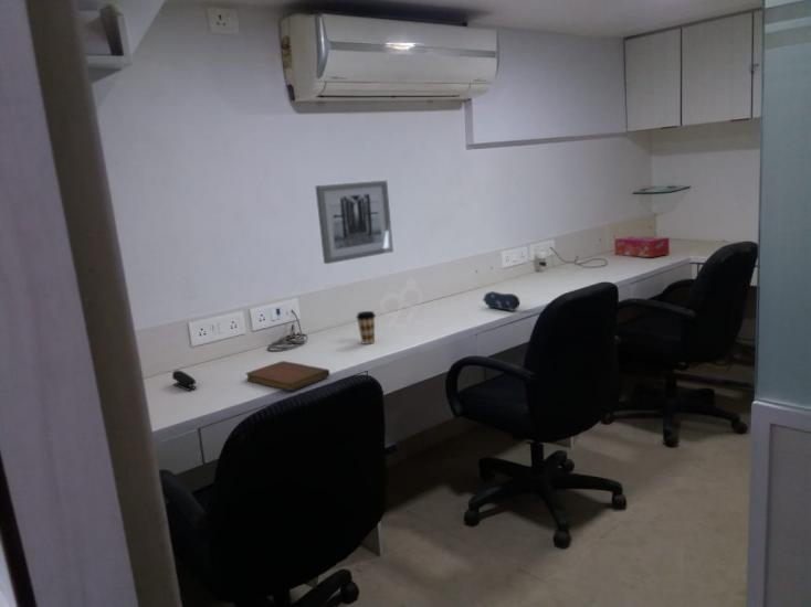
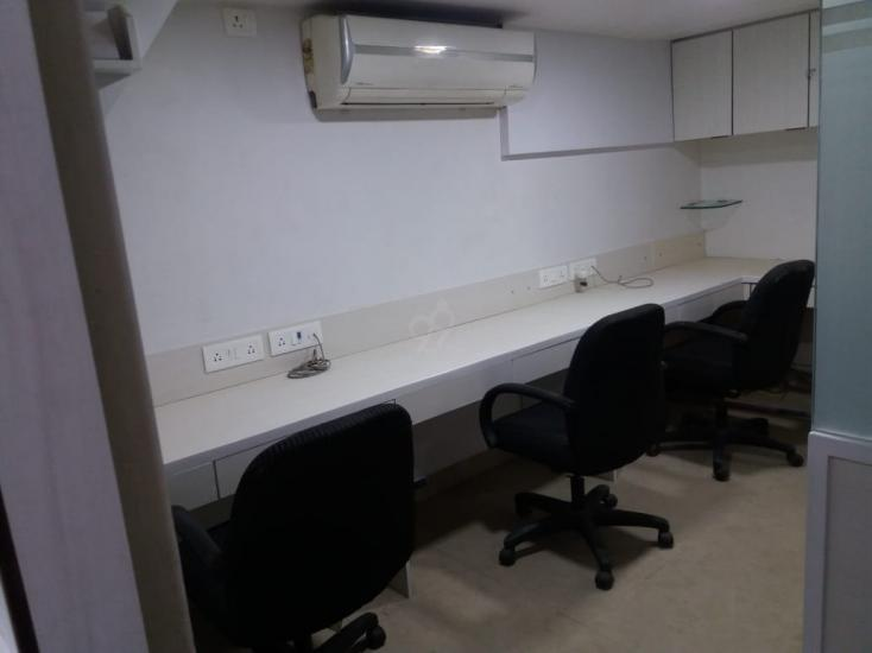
- coffee cup (367, 327)
- wall art (356, 221)
- notebook (286, 374)
- pencil case (502, 300)
- tissue box (641, 246)
- stapler (183, 380)
